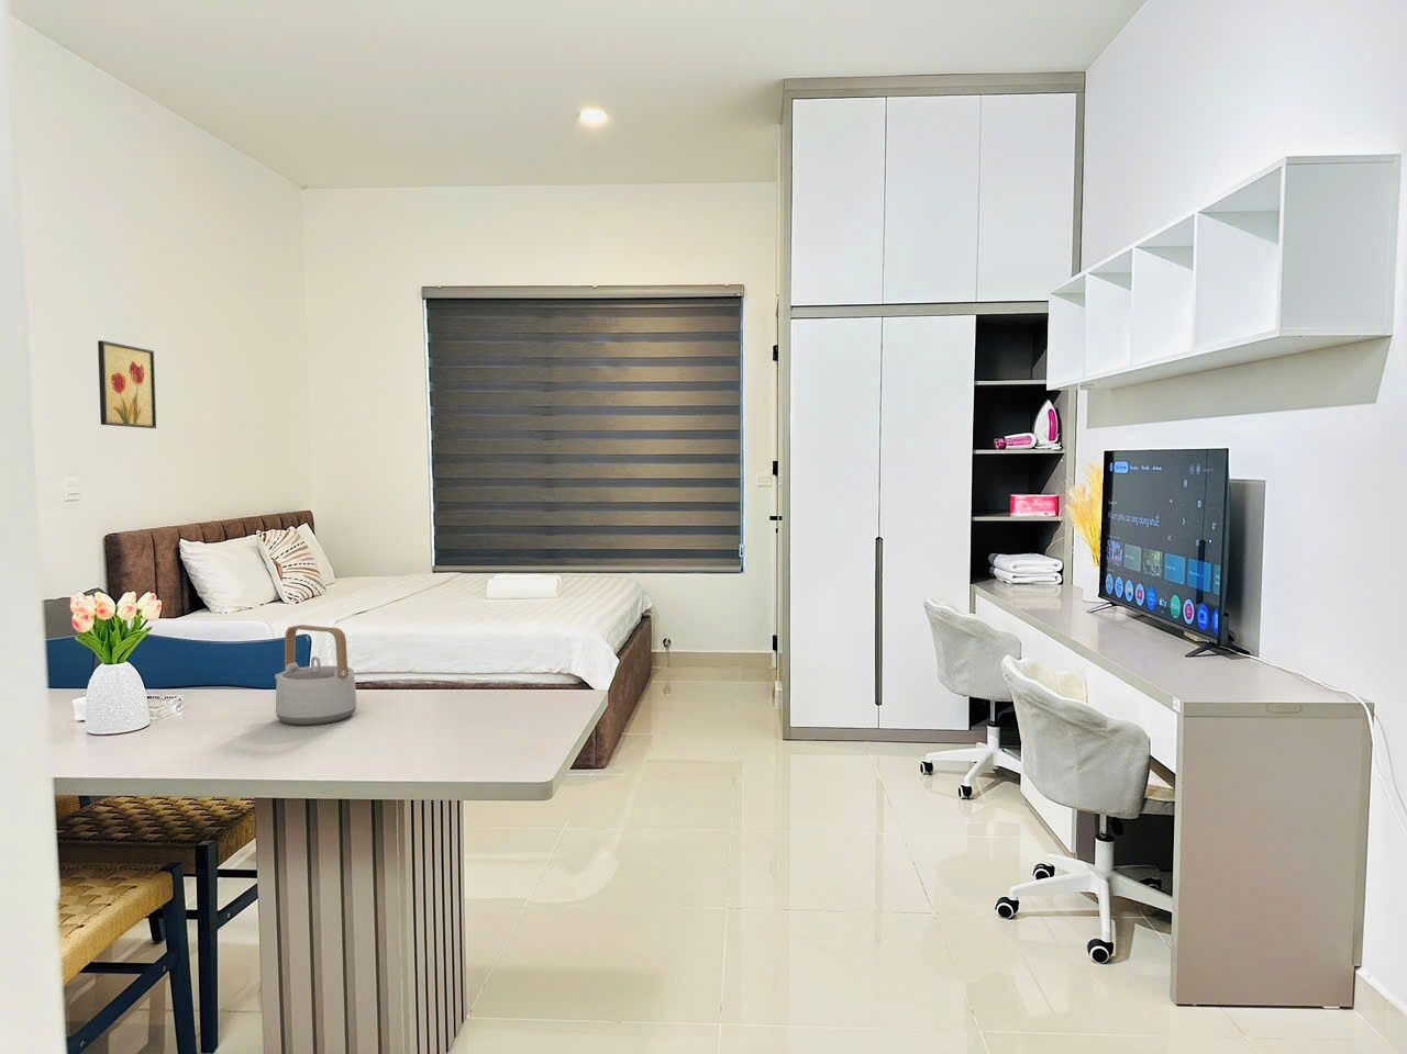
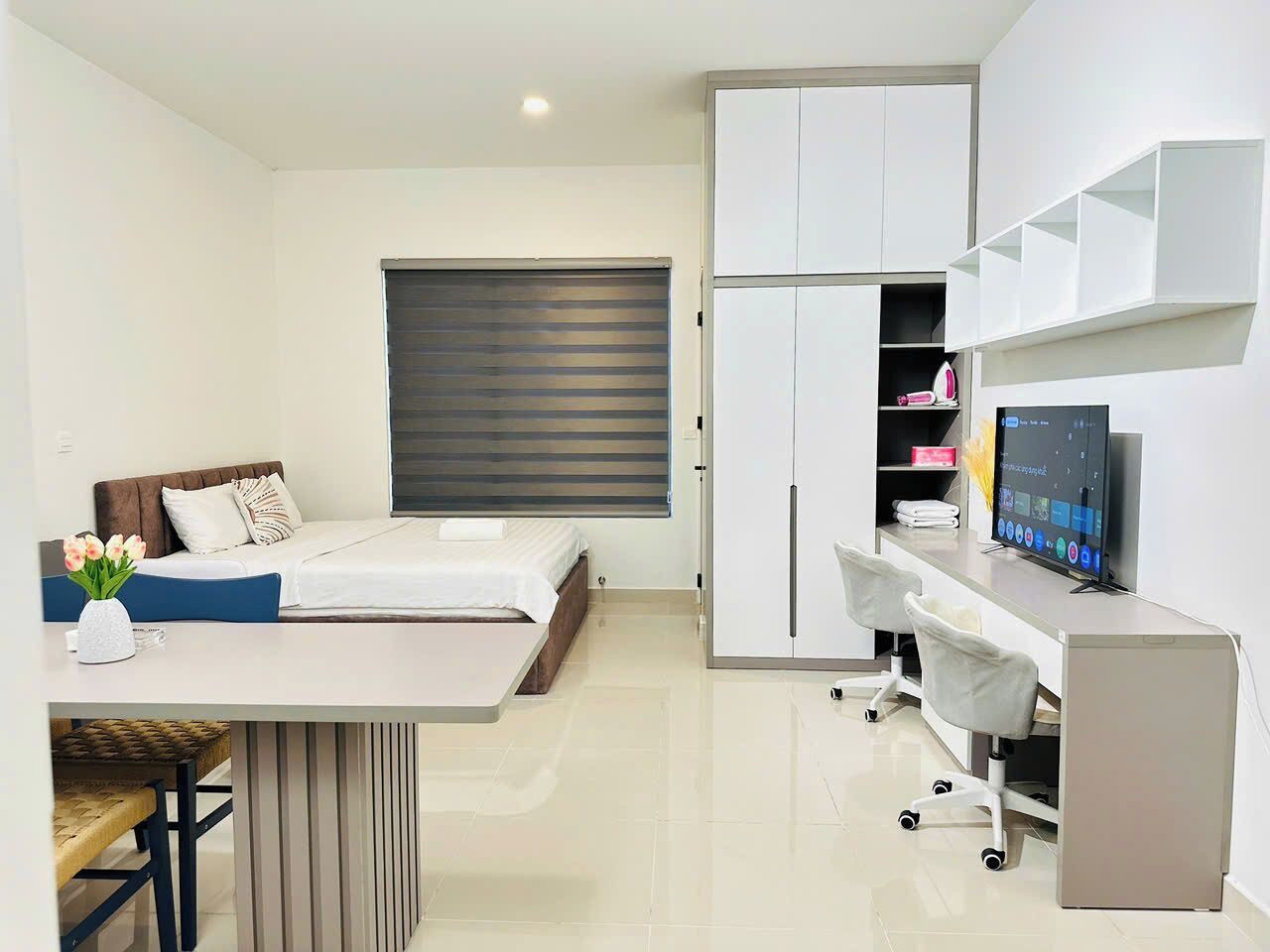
- wall art (126, 385)
- teapot (310, 671)
